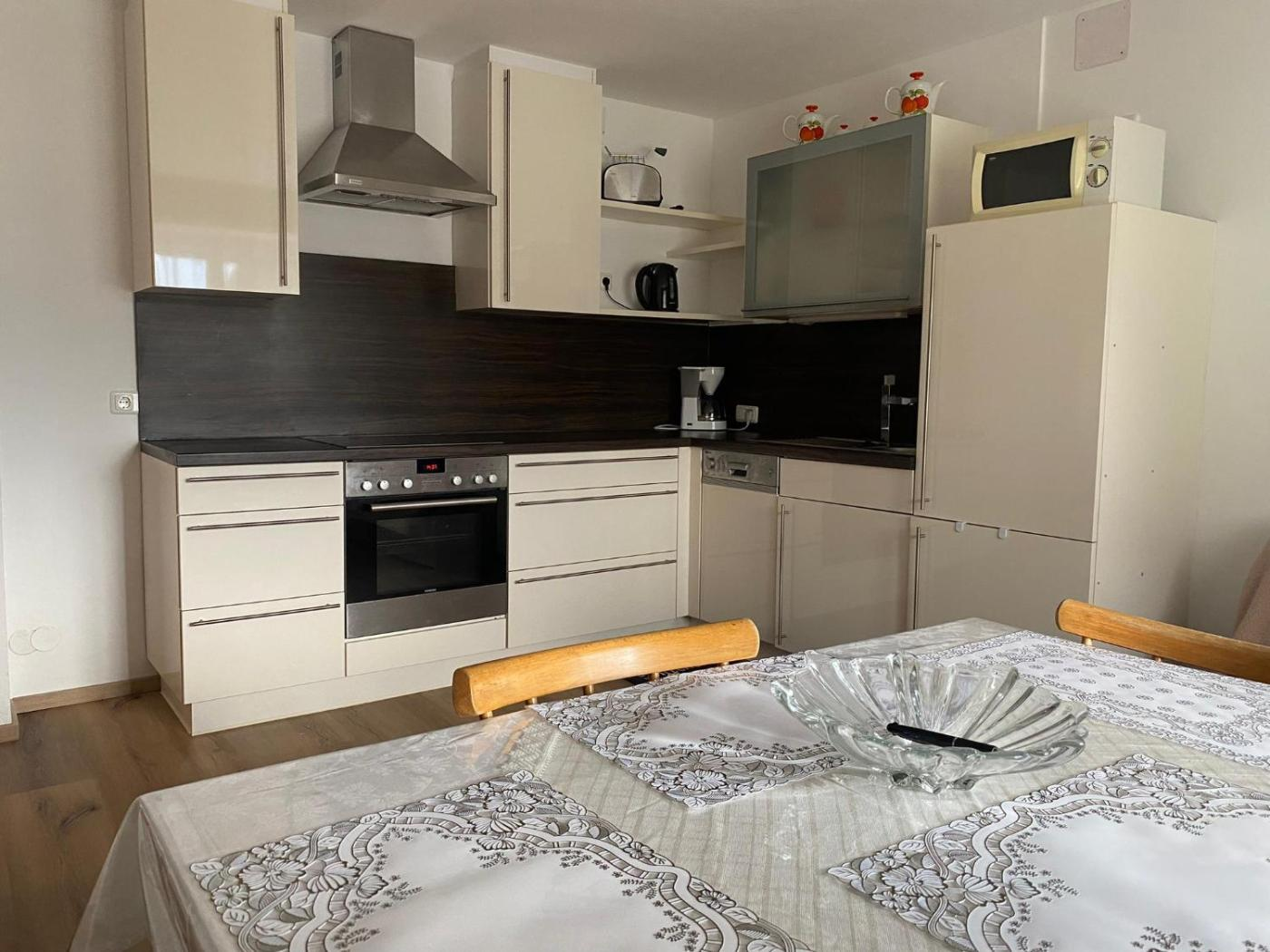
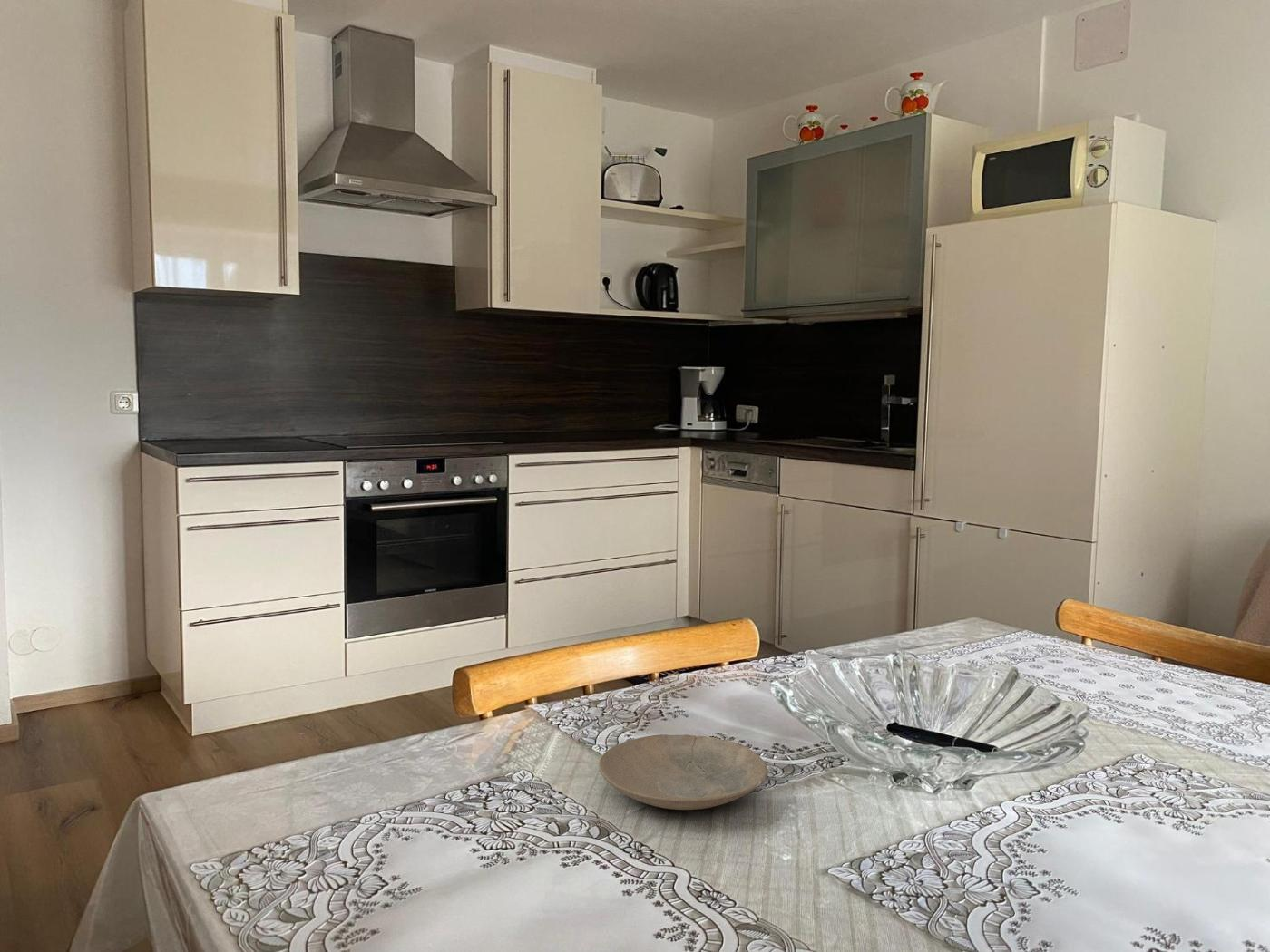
+ plate (682, 777)
